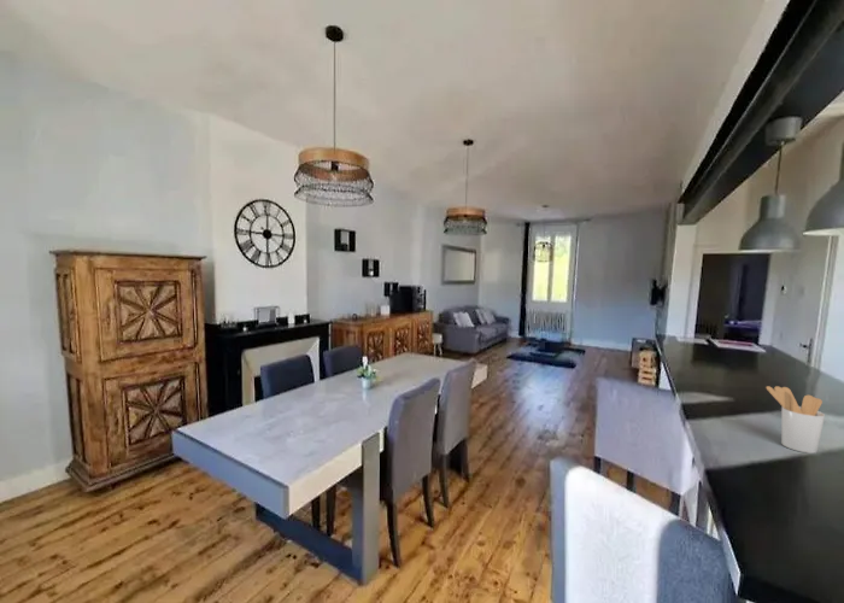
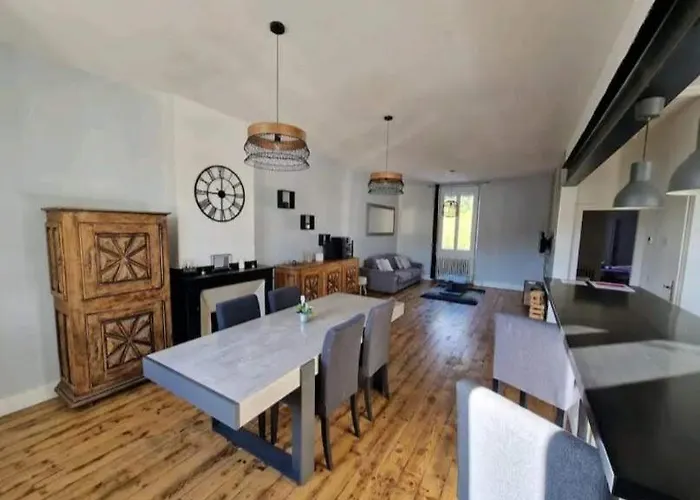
- utensil holder (792, 416)
